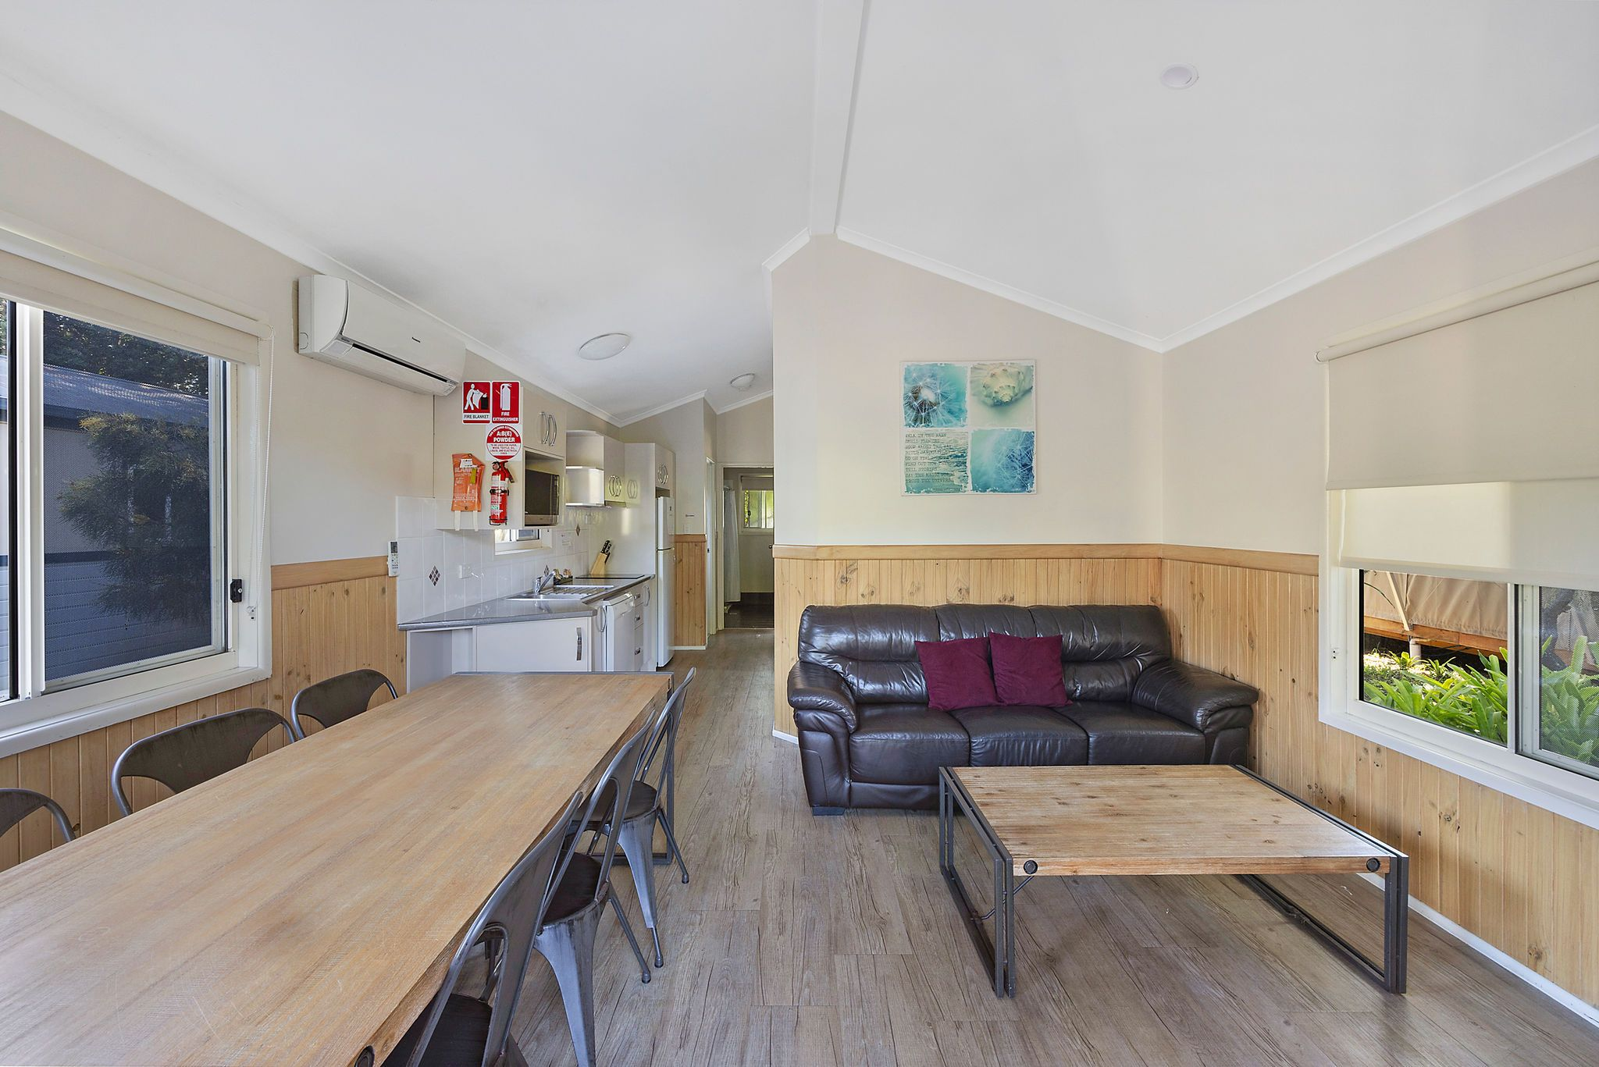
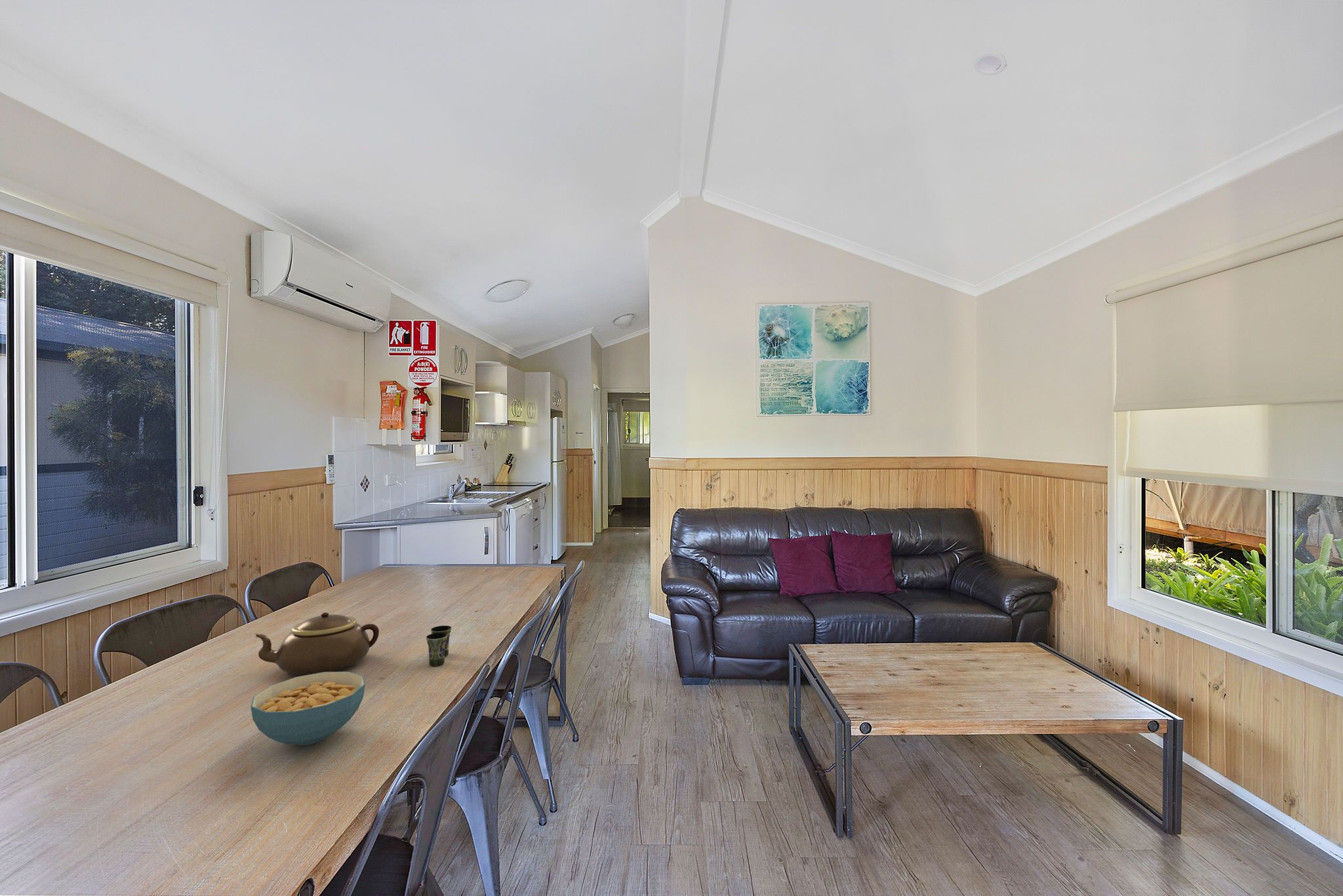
+ cereal bowl (310, 714)
+ teapot (322, 639)
+ cup (439, 645)
